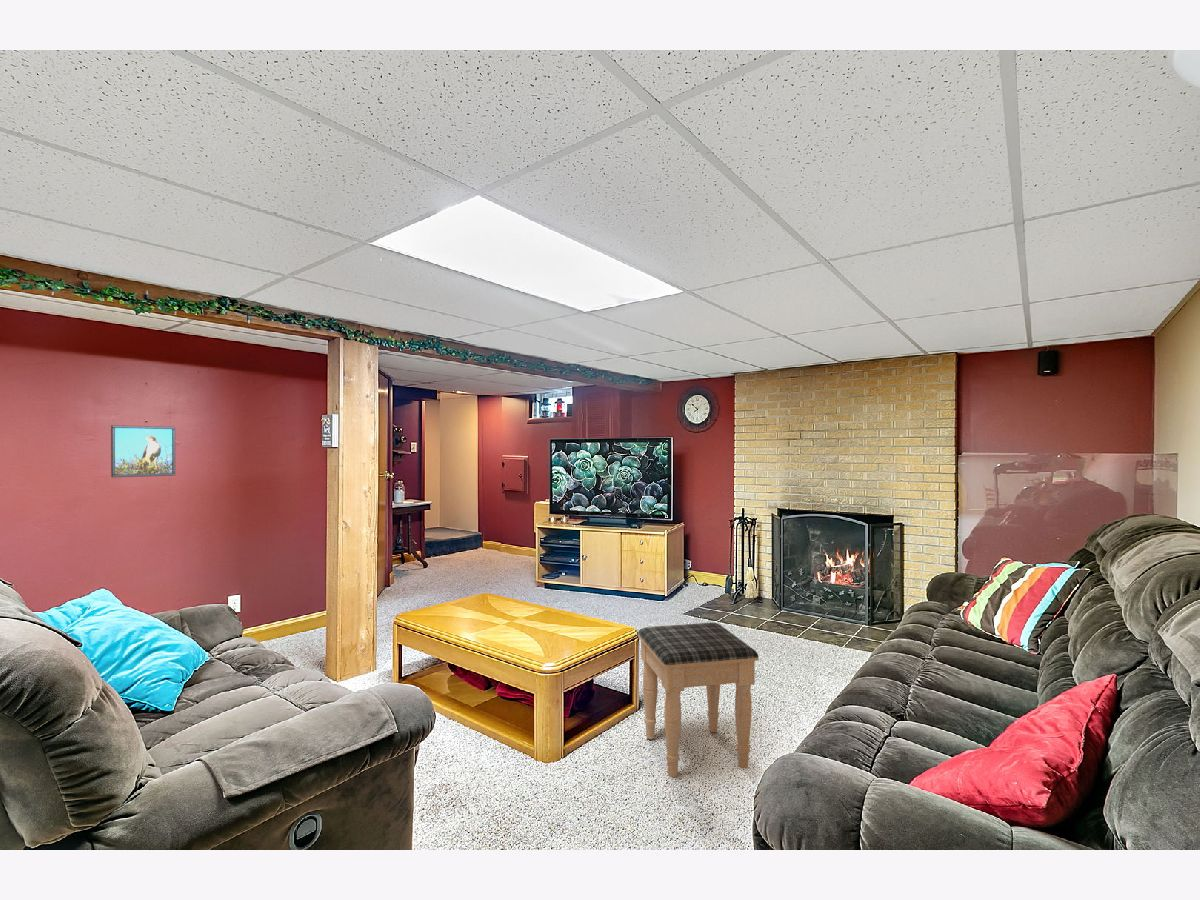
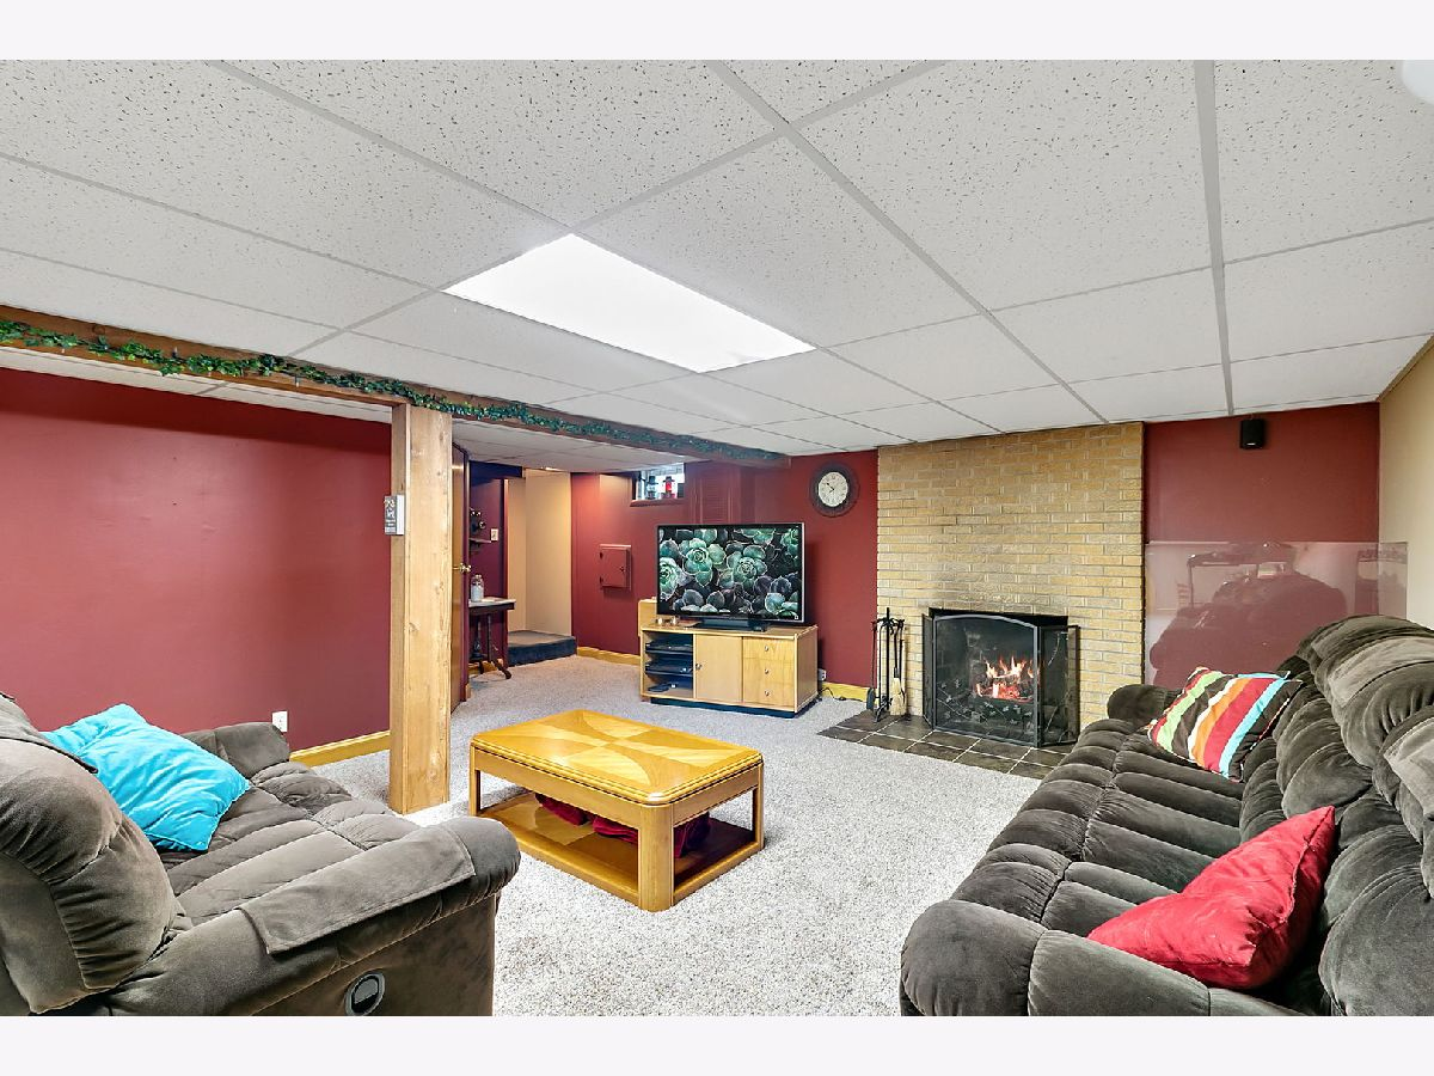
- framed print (144, 451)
- footstool (694, 686)
